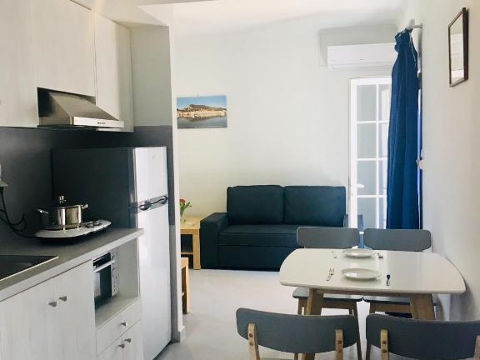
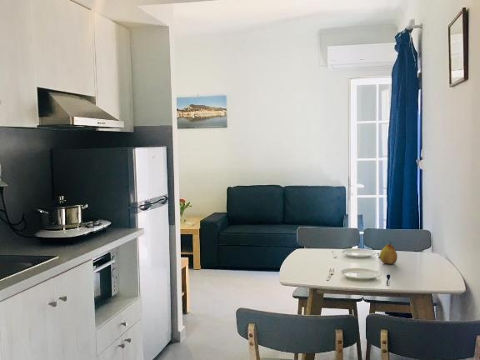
+ fruit (388, 252)
